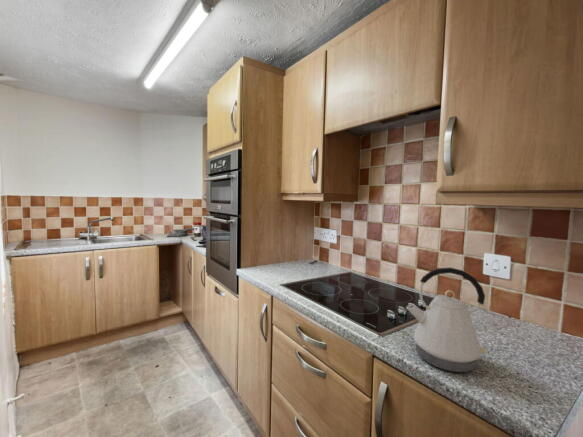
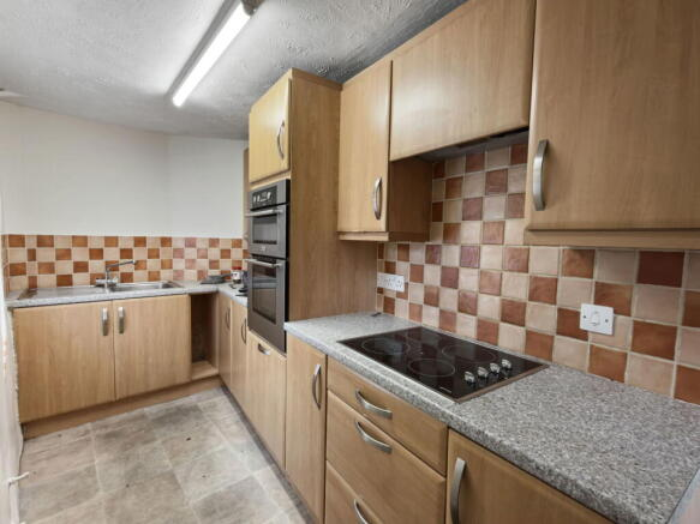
- kettle (445, 313)
